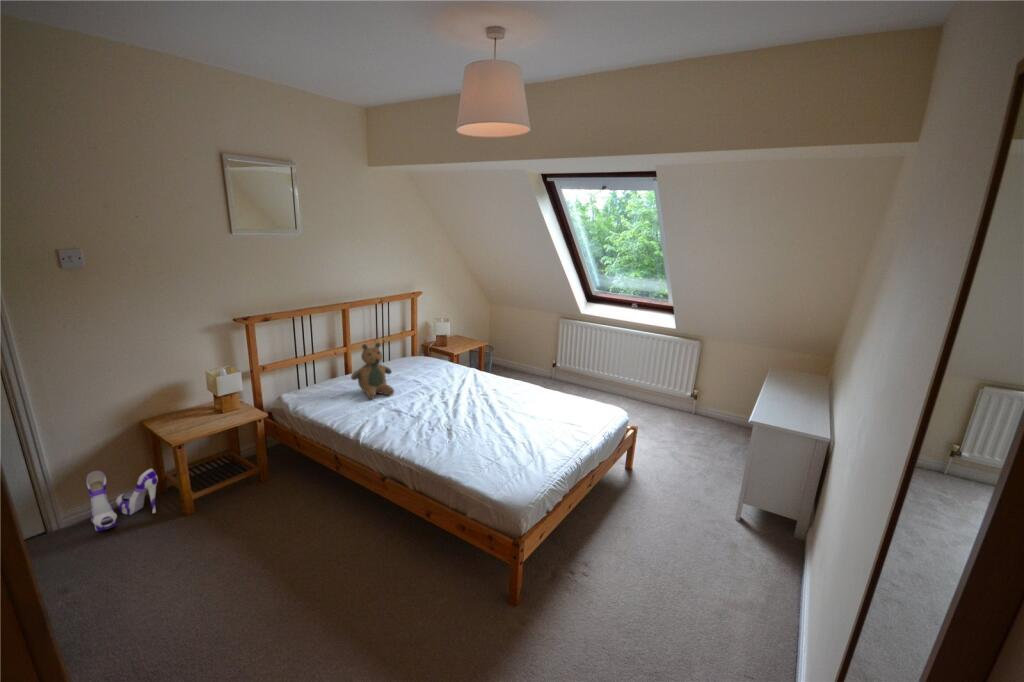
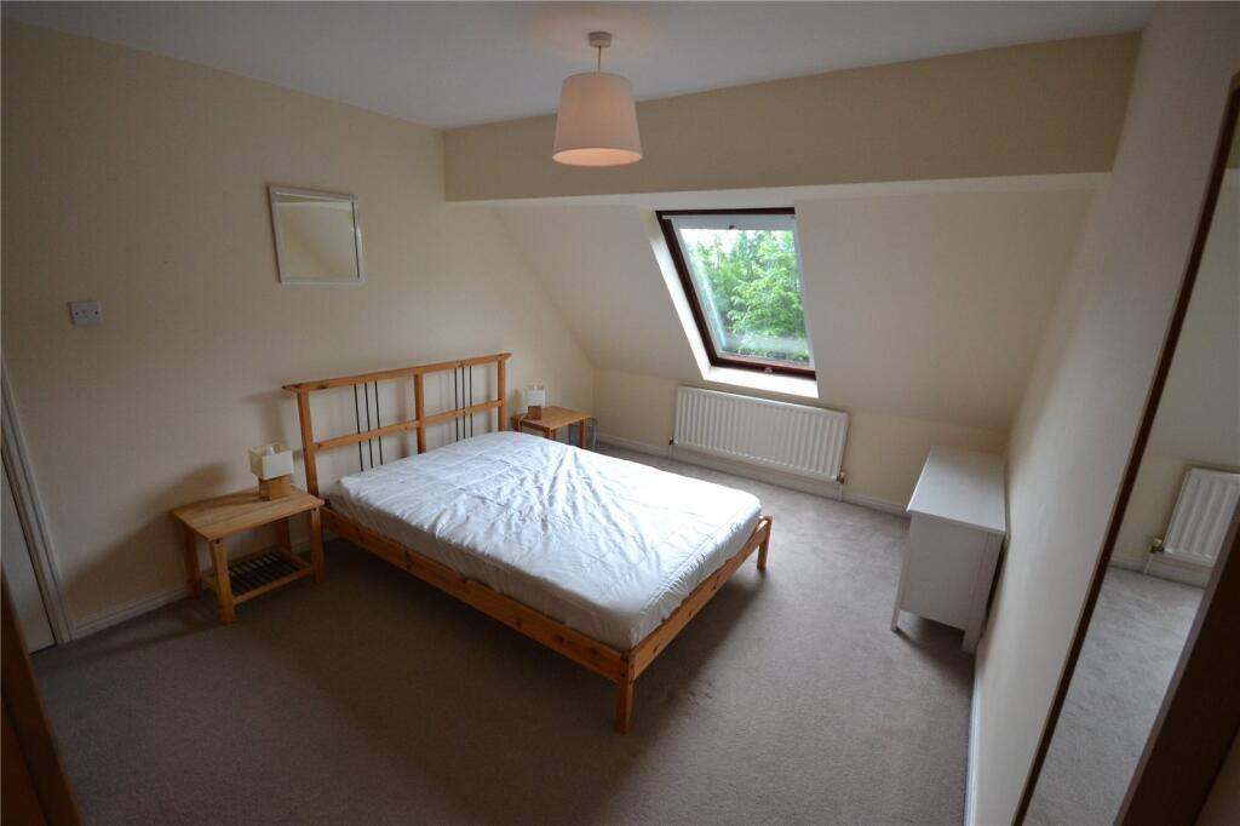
- teddy bear (375, 369)
- shoe (122, 494)
